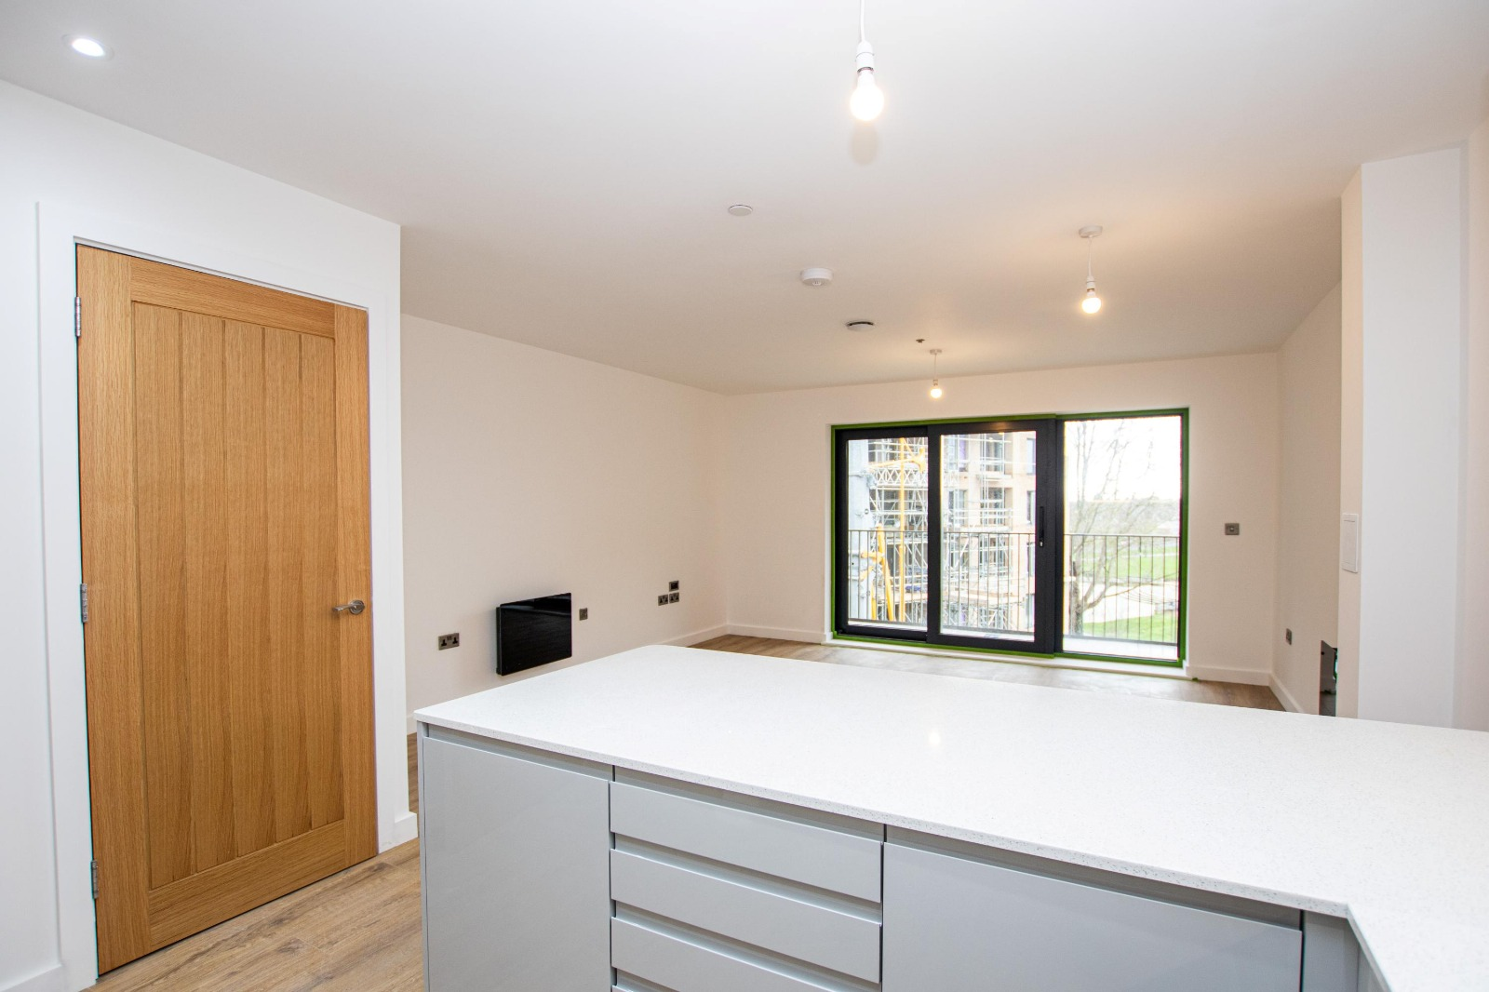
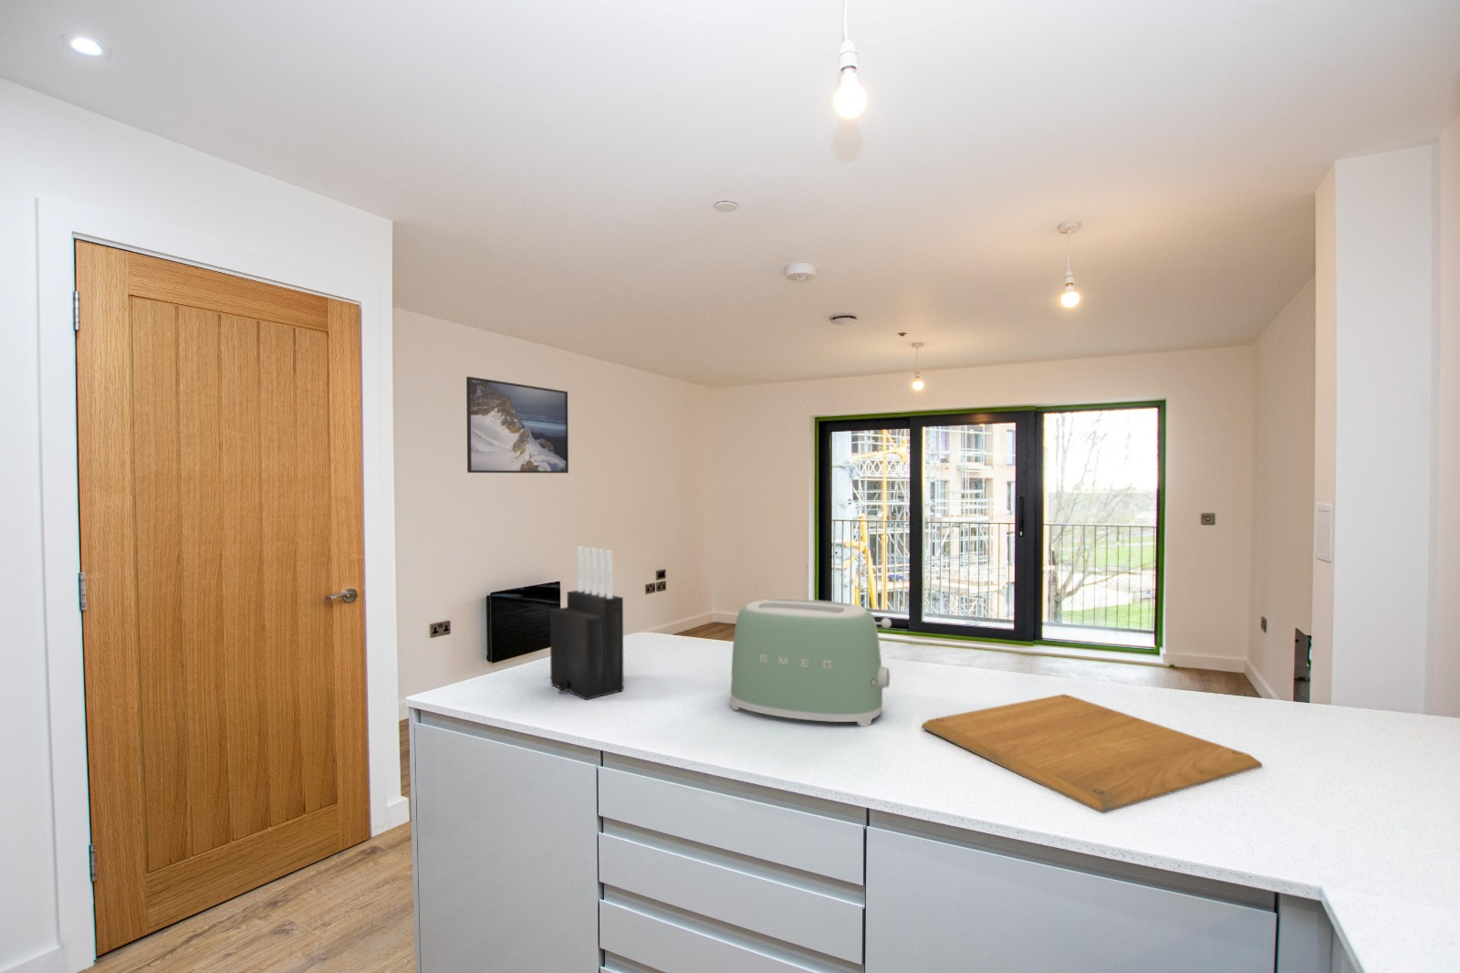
+ knife block (581, 619)
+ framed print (521, 428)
+ chopping board (1079, 741)
+ toaster (804, 655)
